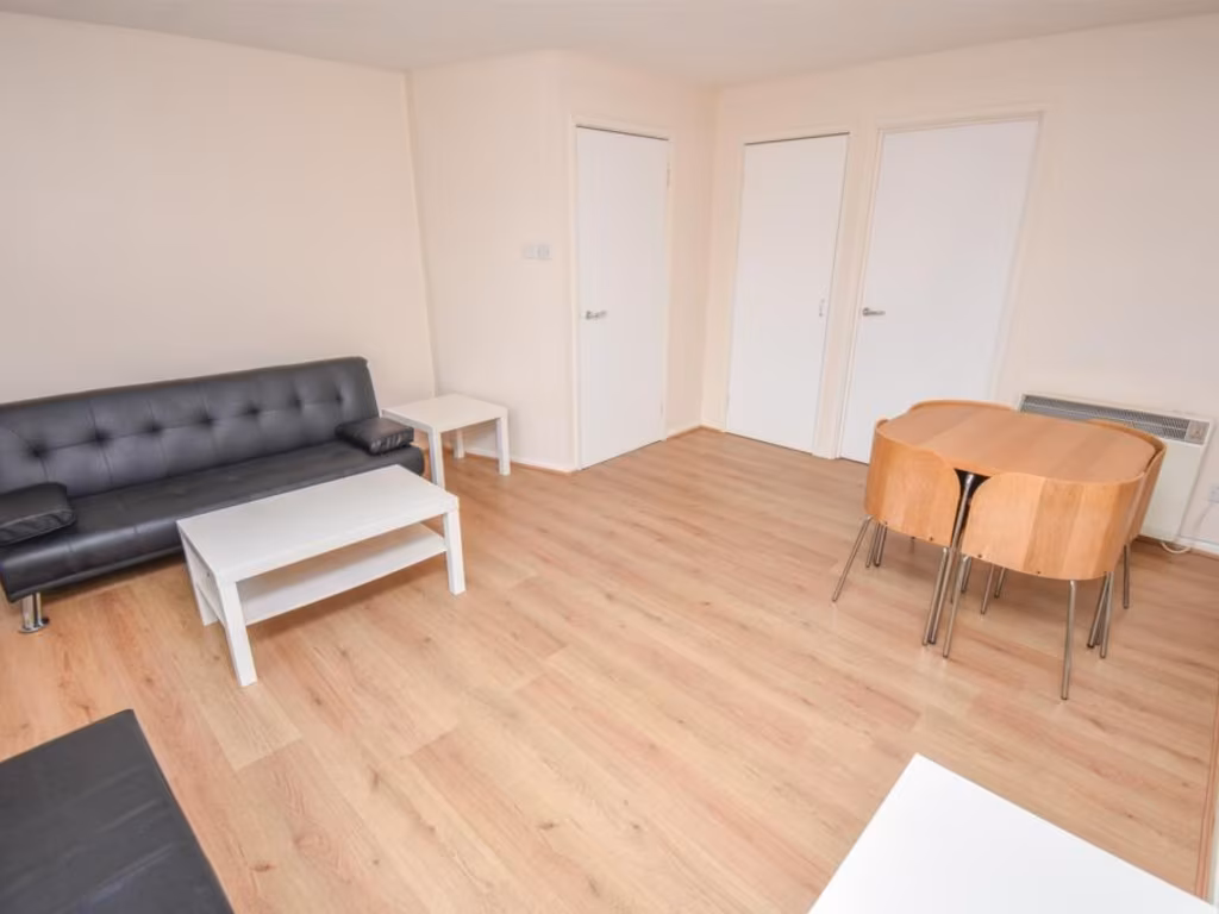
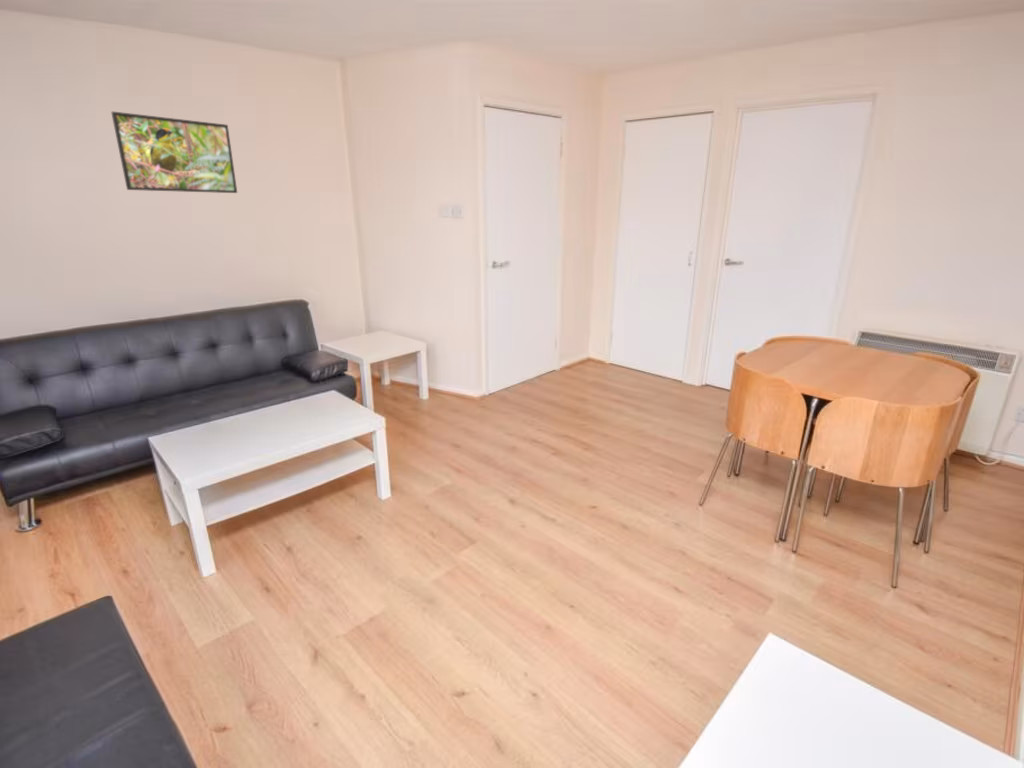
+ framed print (179, 155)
